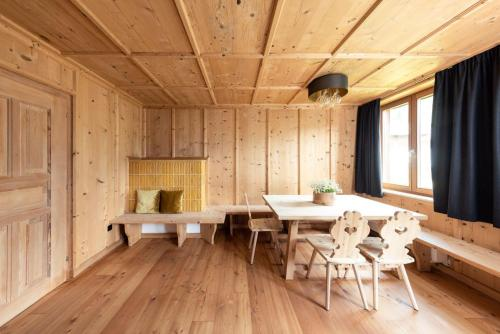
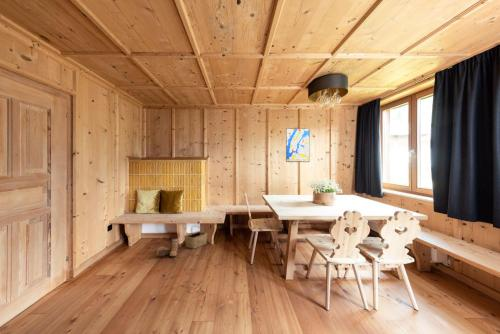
+ wall art (297, 145)
+ boots (167, 248)
+ basket (196, 235)
